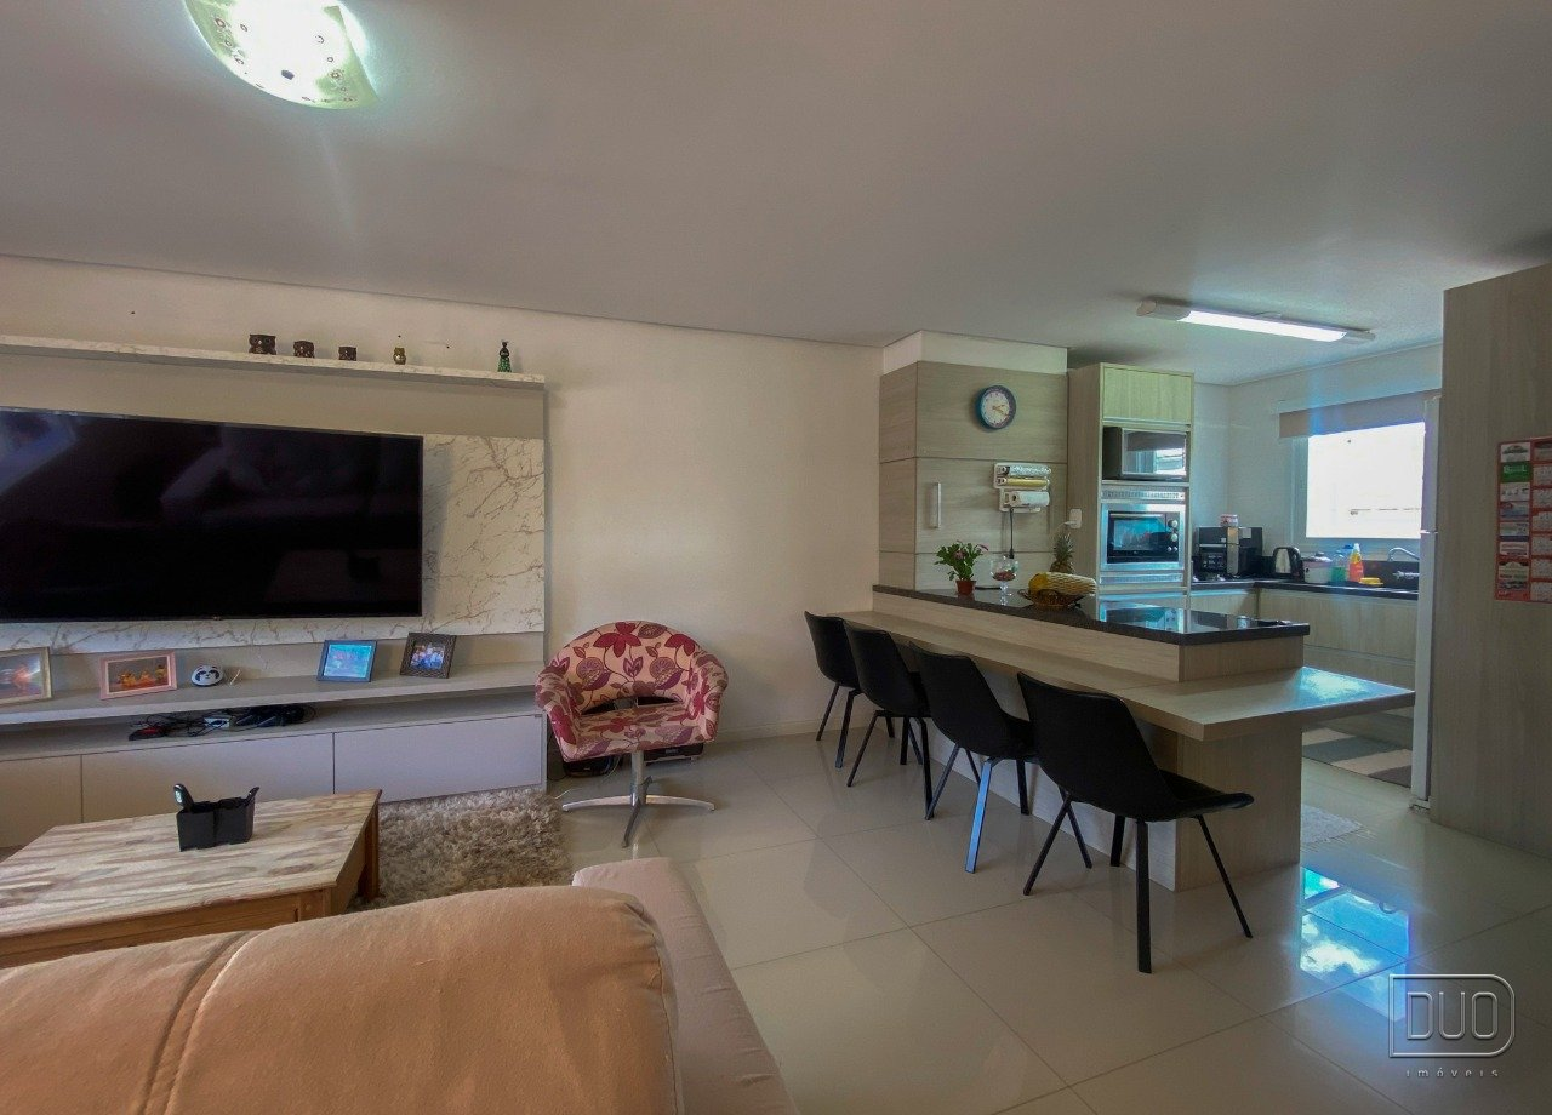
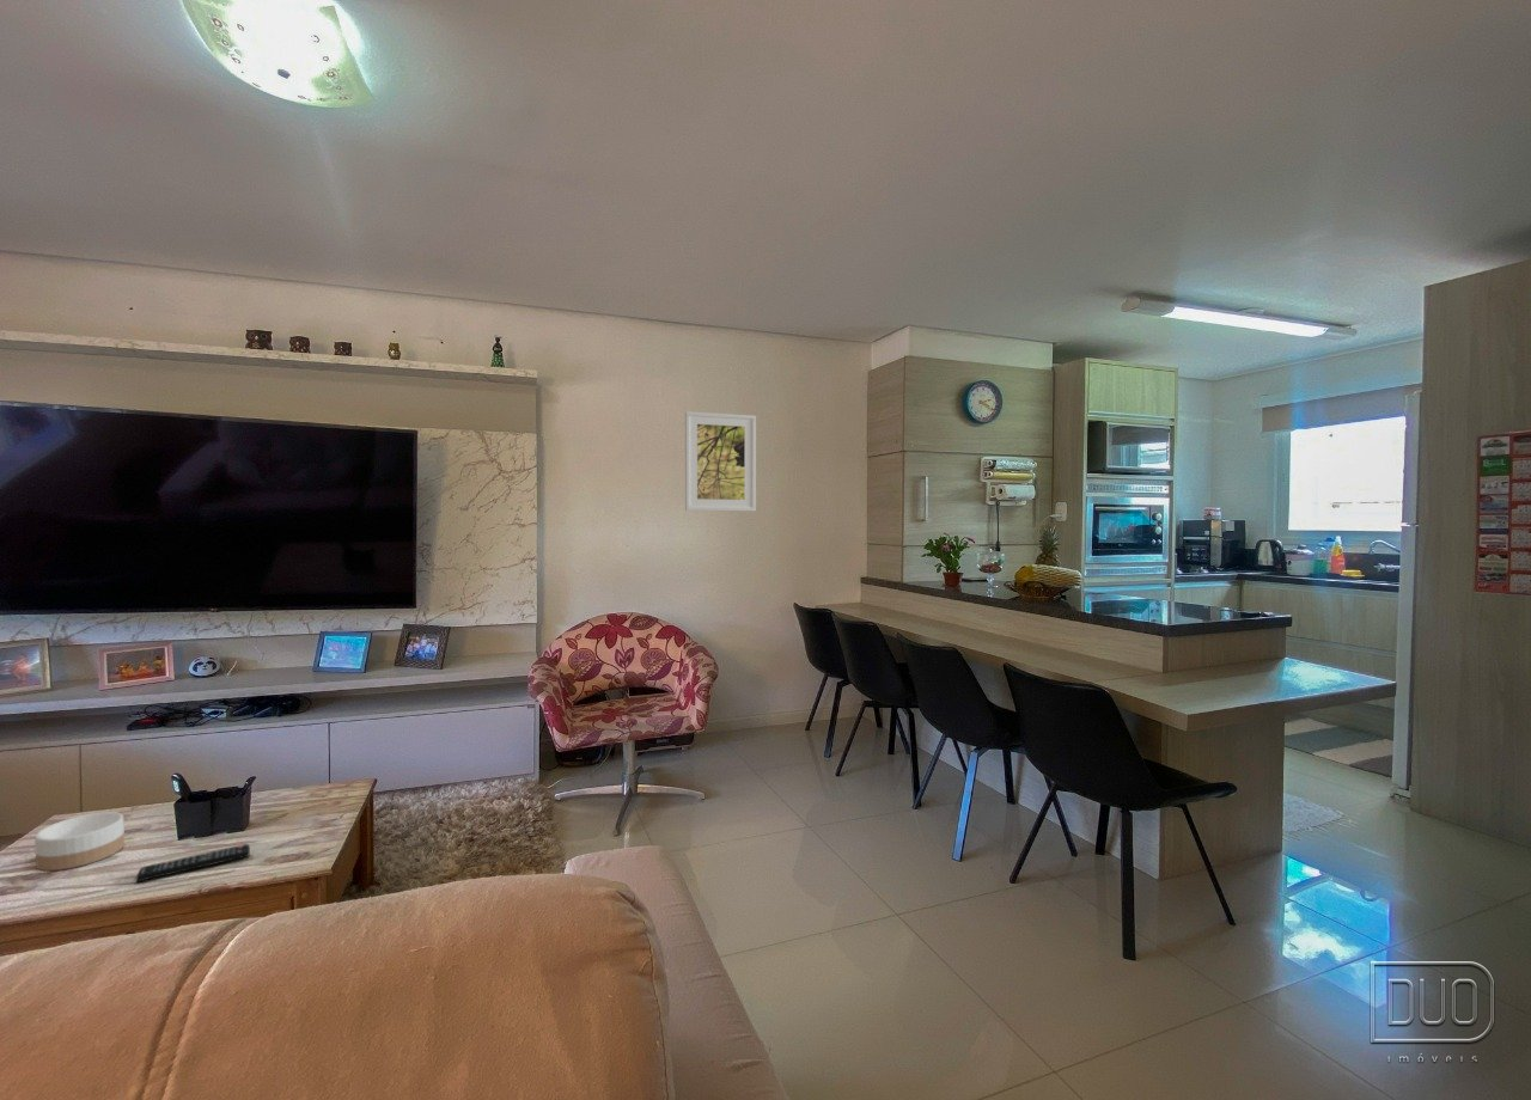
+ remote control (195, 862)
+ bowl (80, 839)
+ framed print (720, 462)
